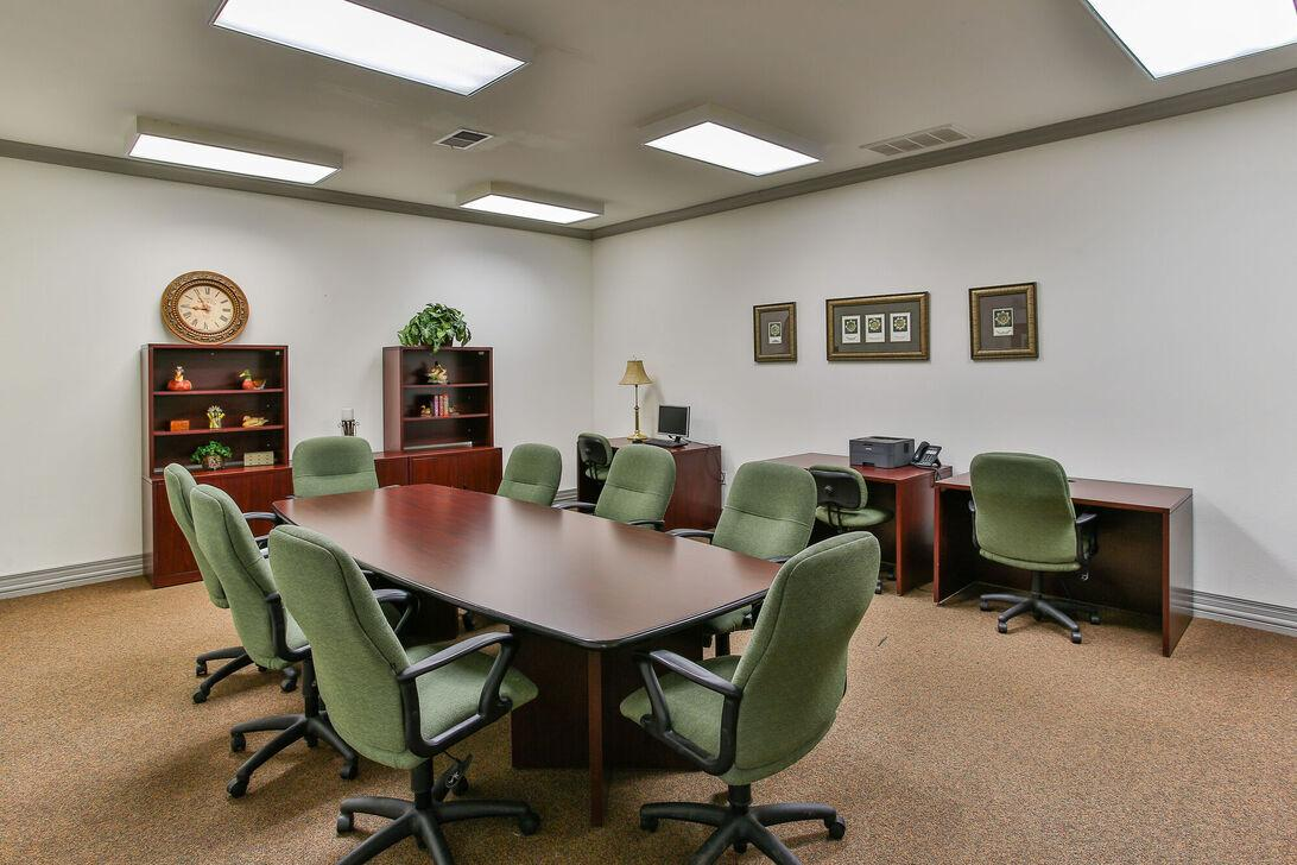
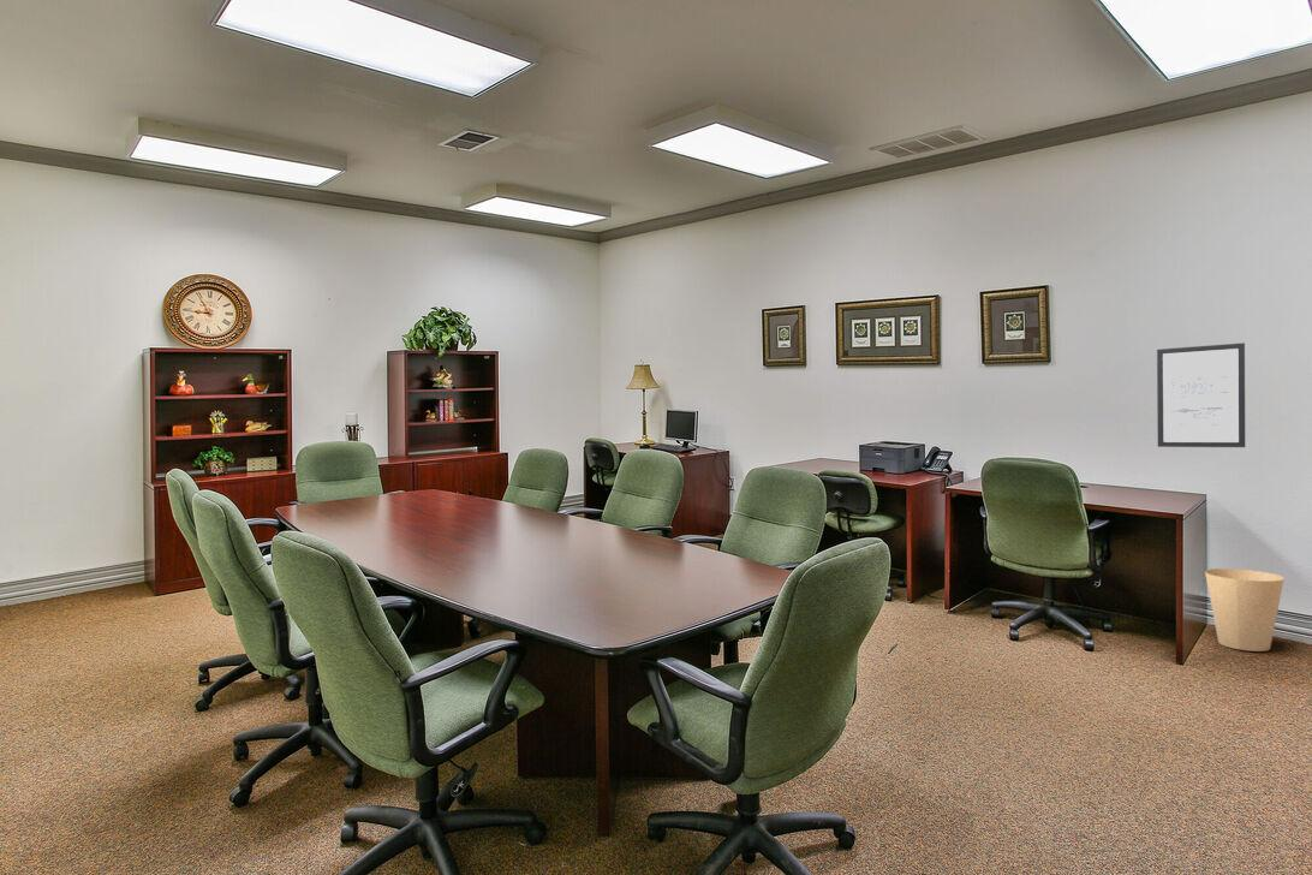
+ trash can (1244, 609)
+ wall art (1199, 397)
